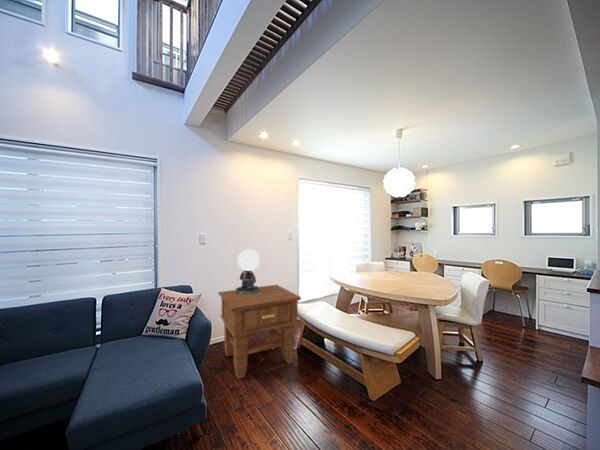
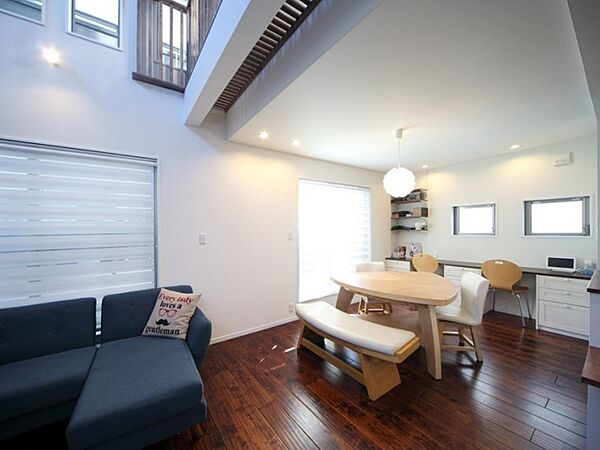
- side table (258, 326)
- table lamp (247, 270)
